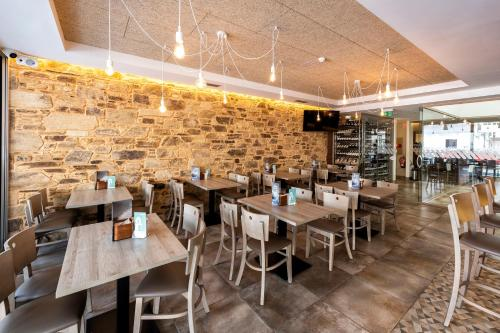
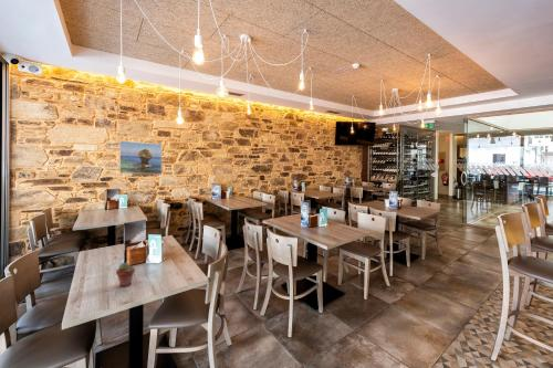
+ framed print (142, 158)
+ potted succulent (125, 273)
